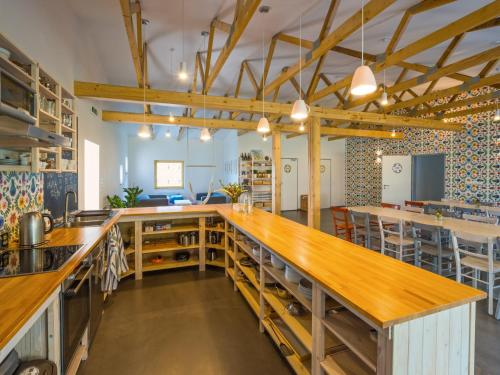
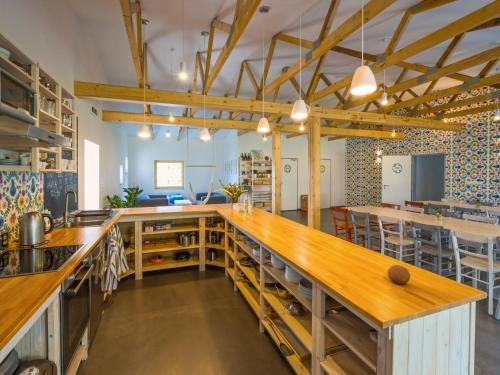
+ fruit (398, 274)
